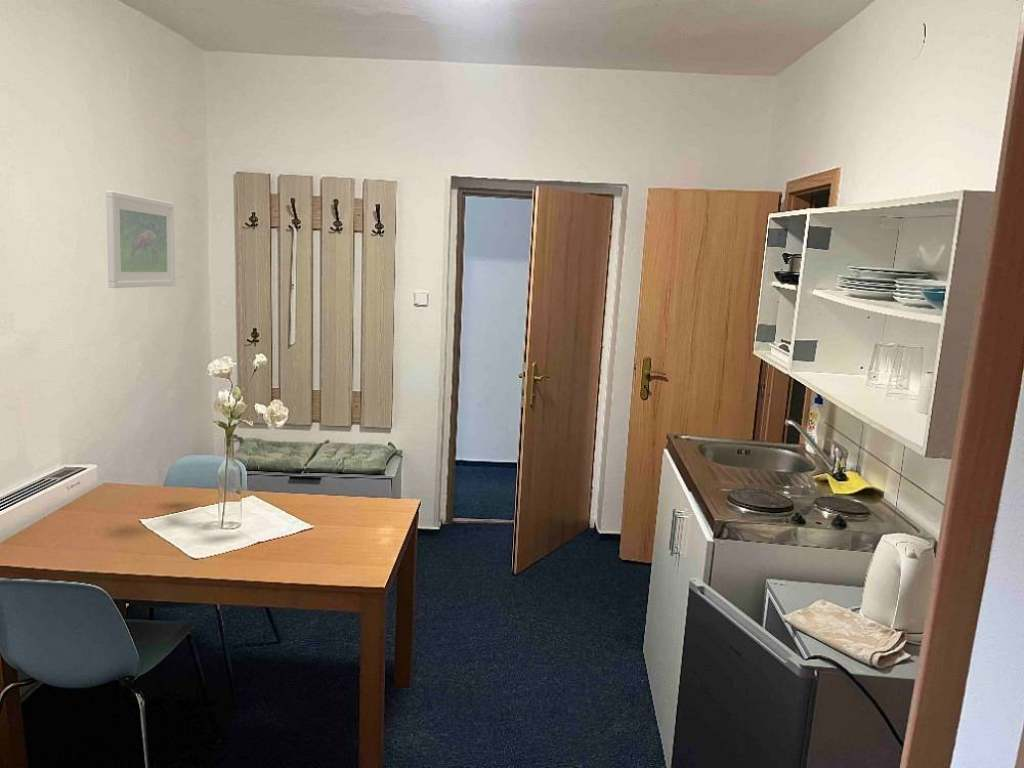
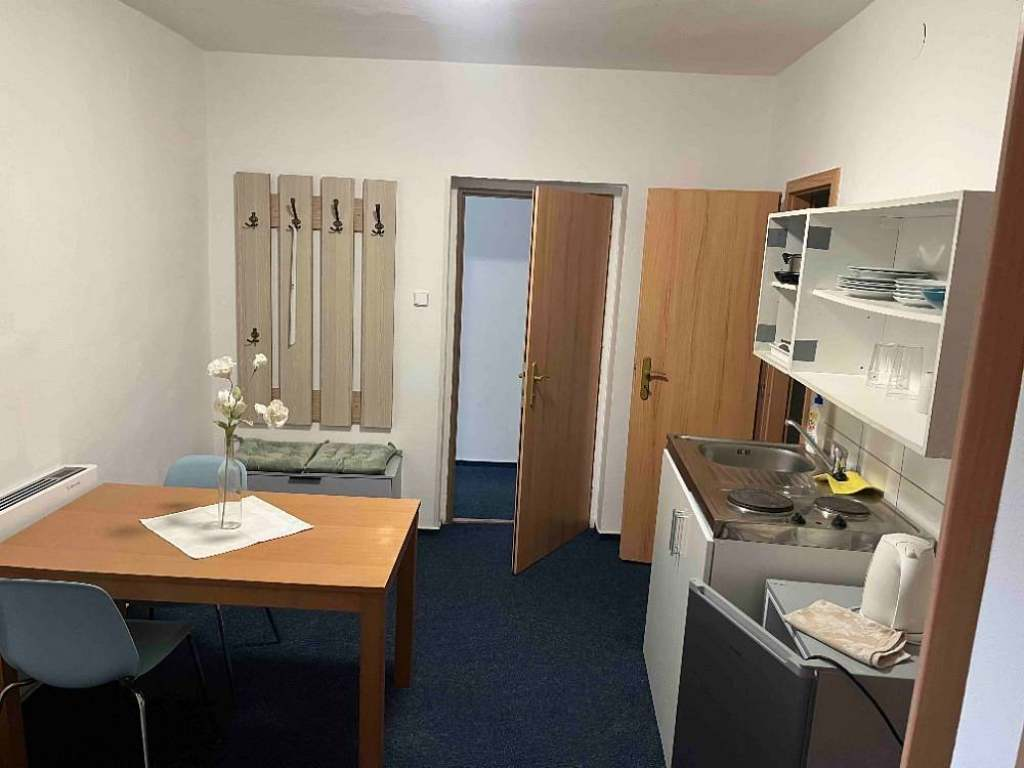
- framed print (143, 242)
